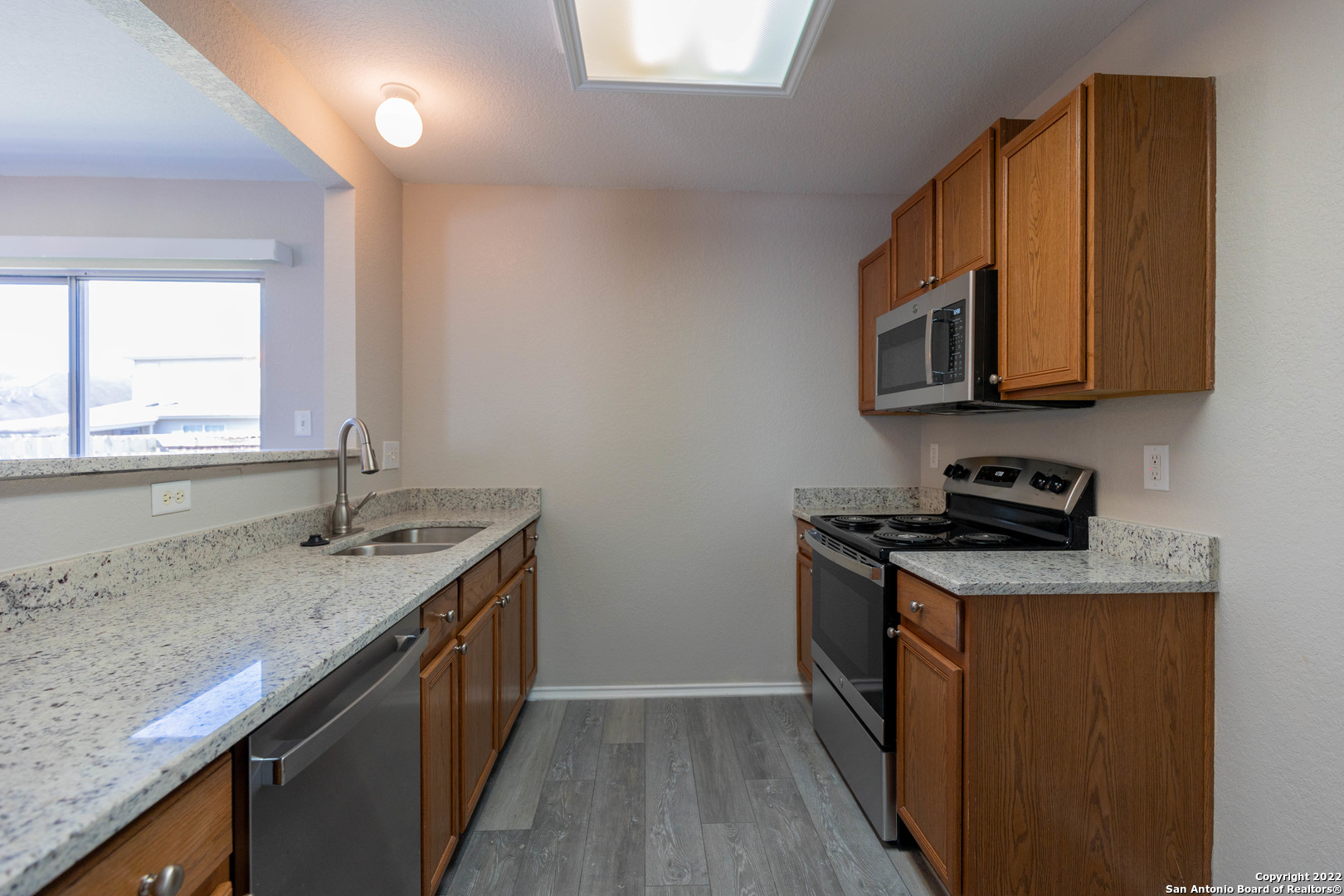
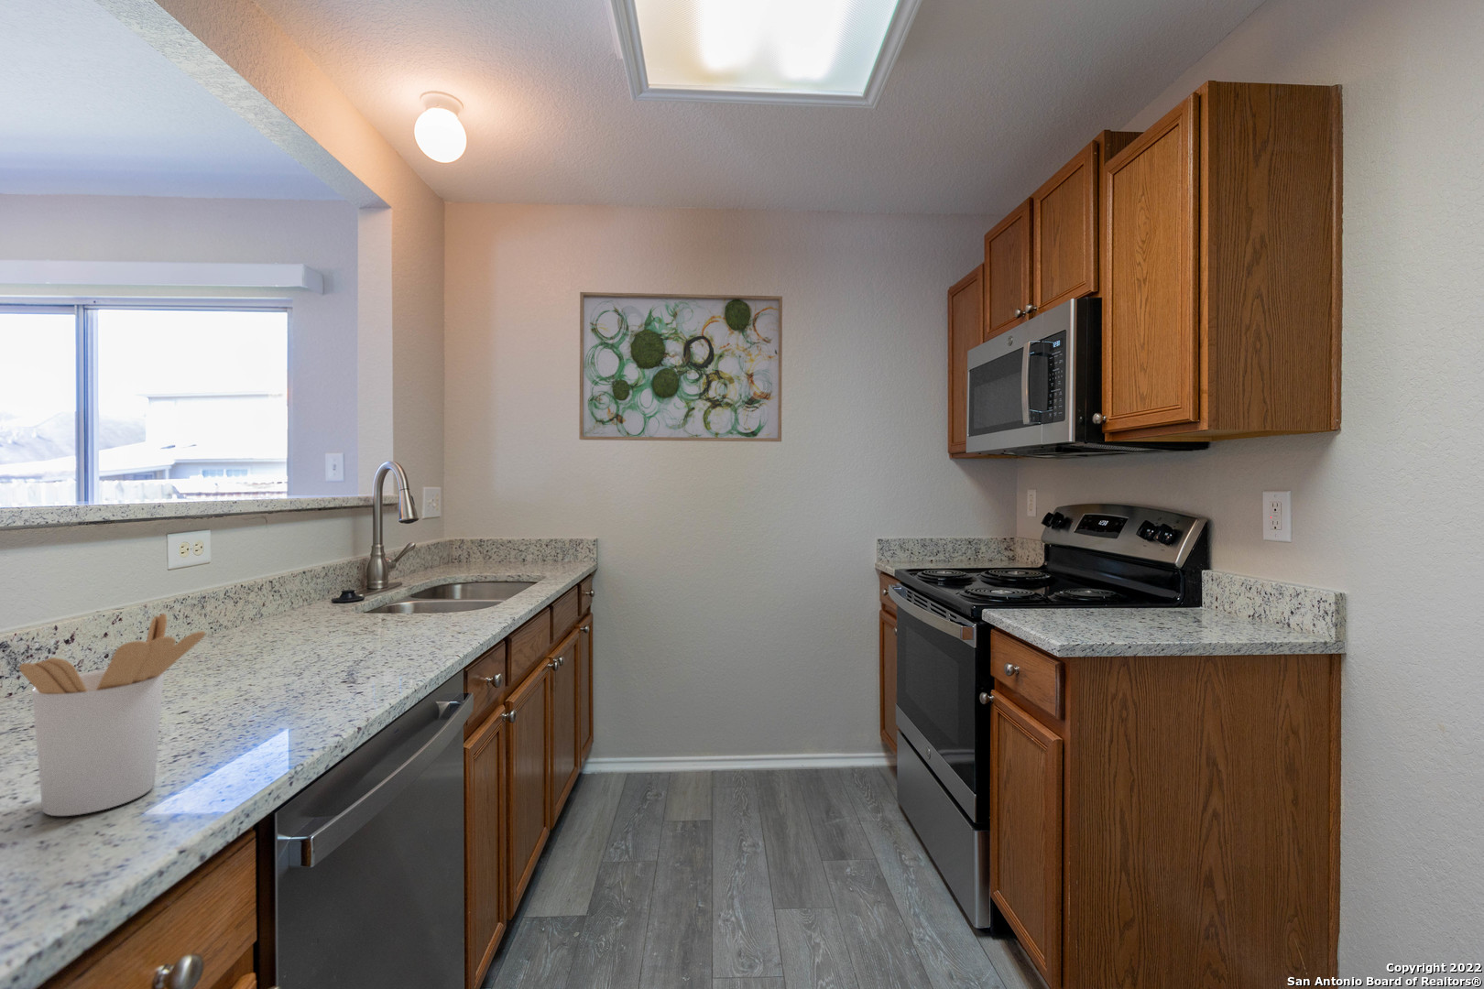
+ utensil holder (120, 712)
+ wall art (681, 368)
